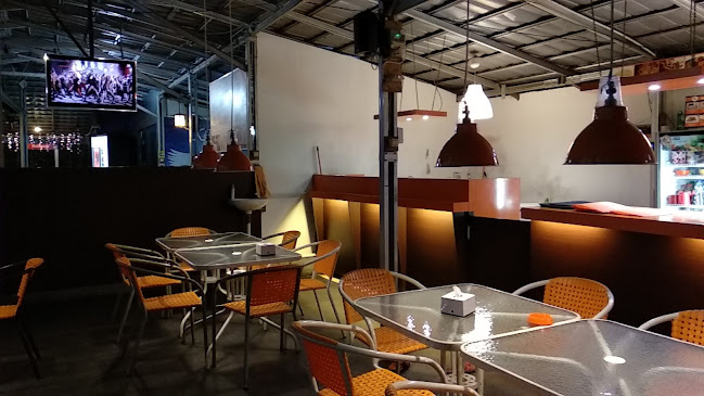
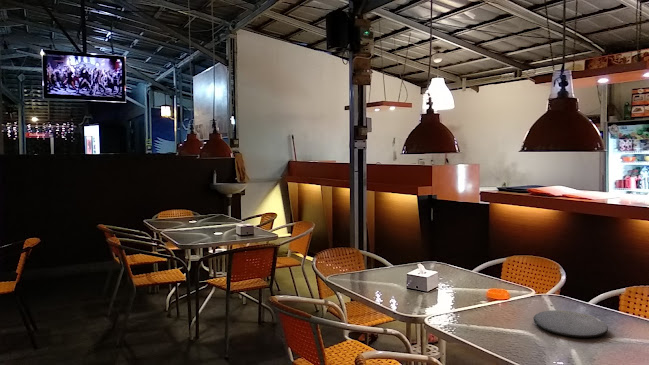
+ plate (569, 323)
